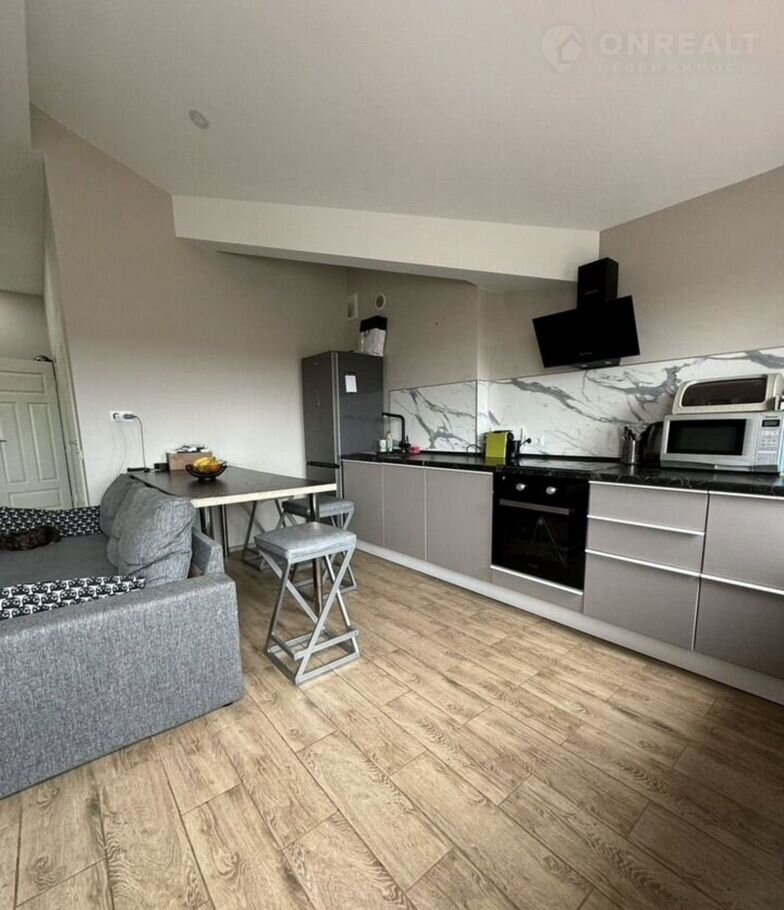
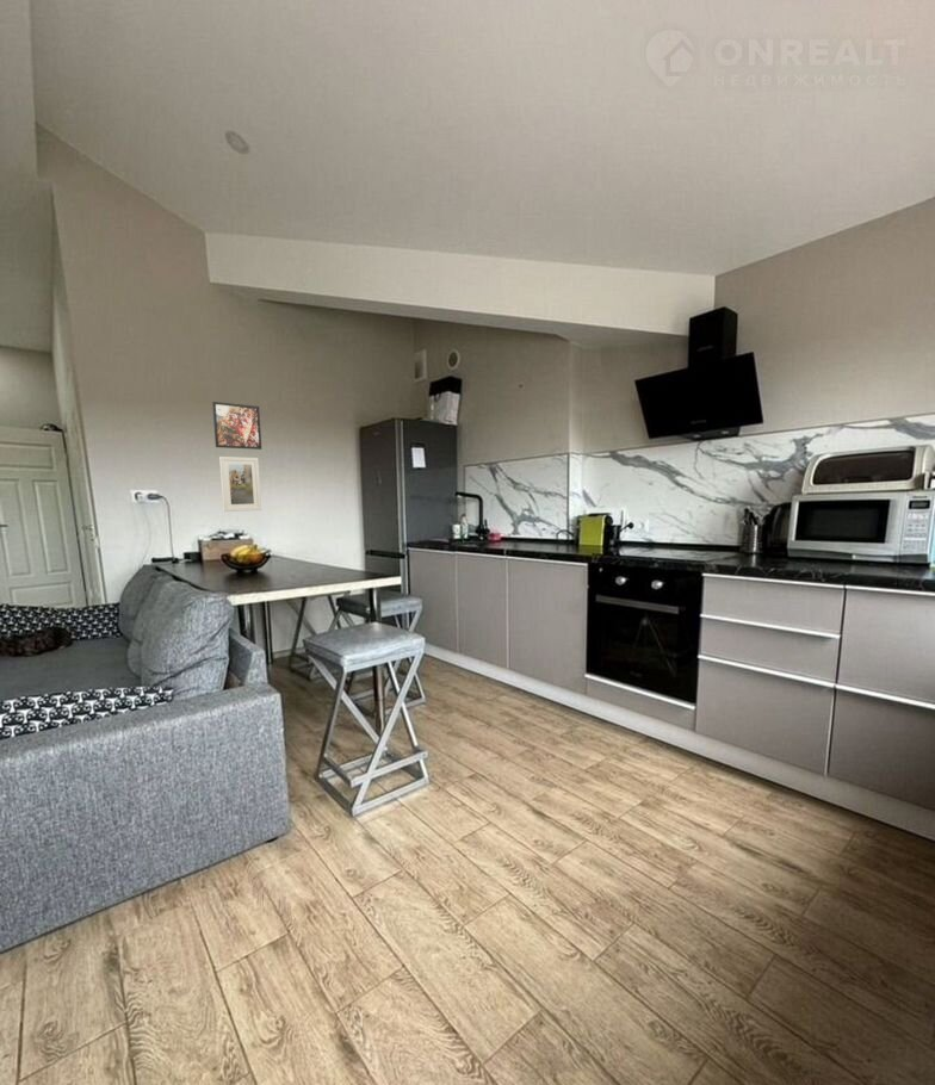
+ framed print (237, 426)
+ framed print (241, 484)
